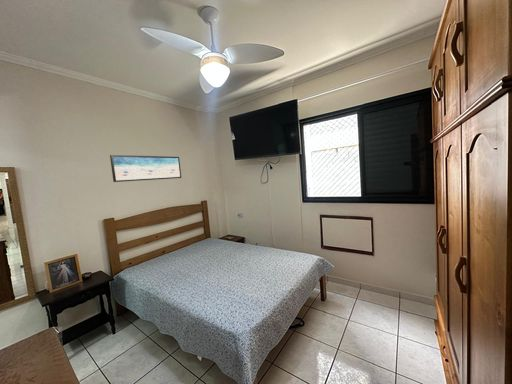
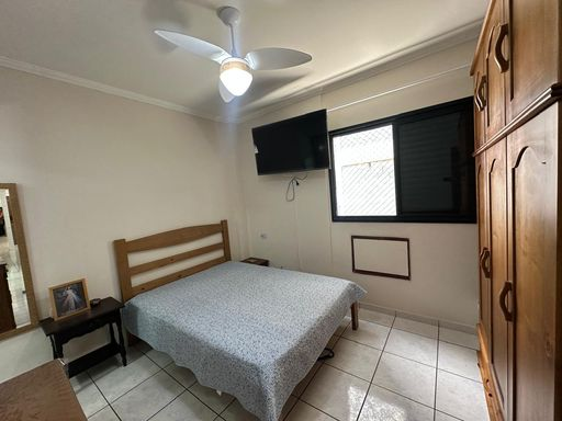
- wall art (150, 168)
